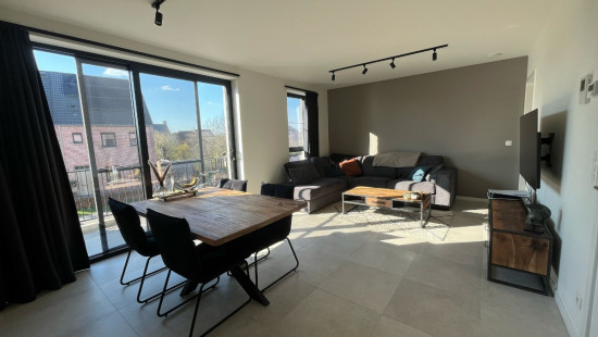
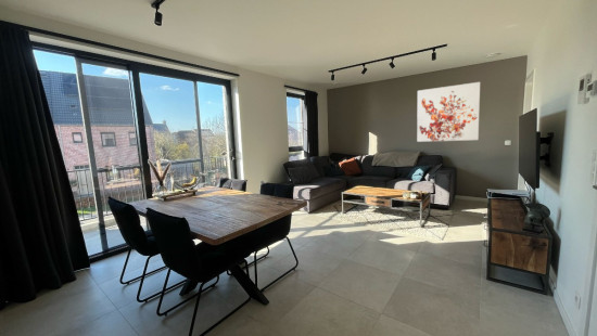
+ wall art (446, 114)
